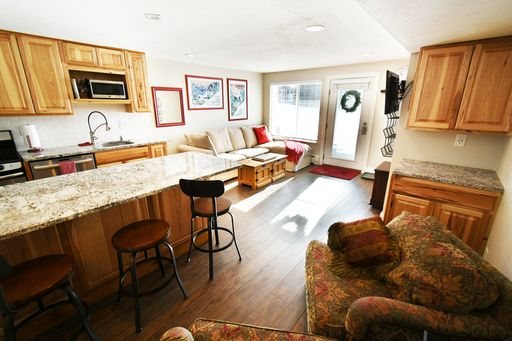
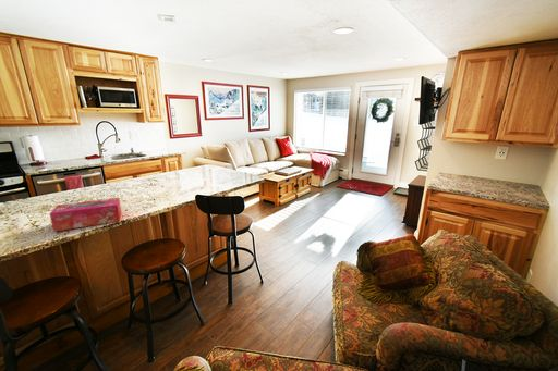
+ tissue box (88, 212)
